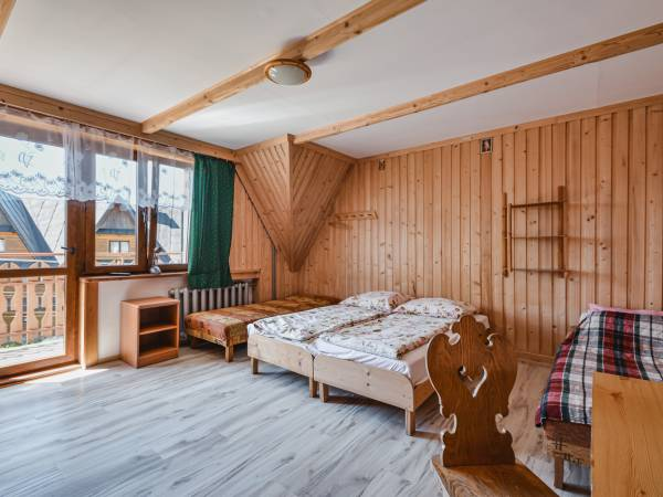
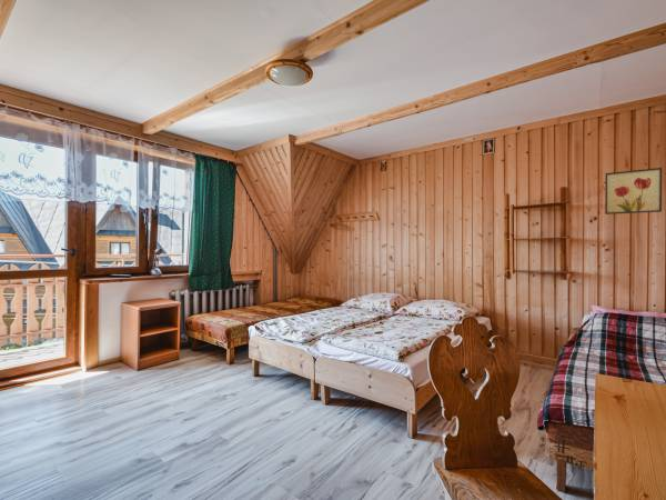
+ wall art (632, 191)
